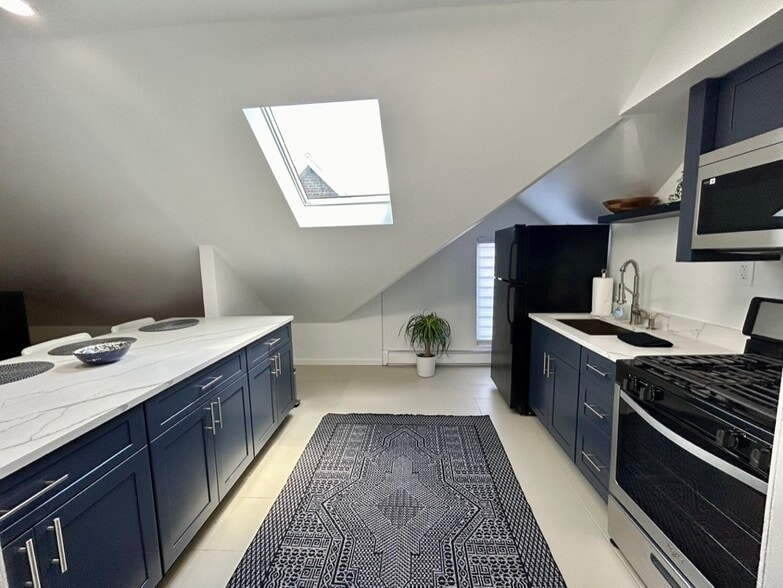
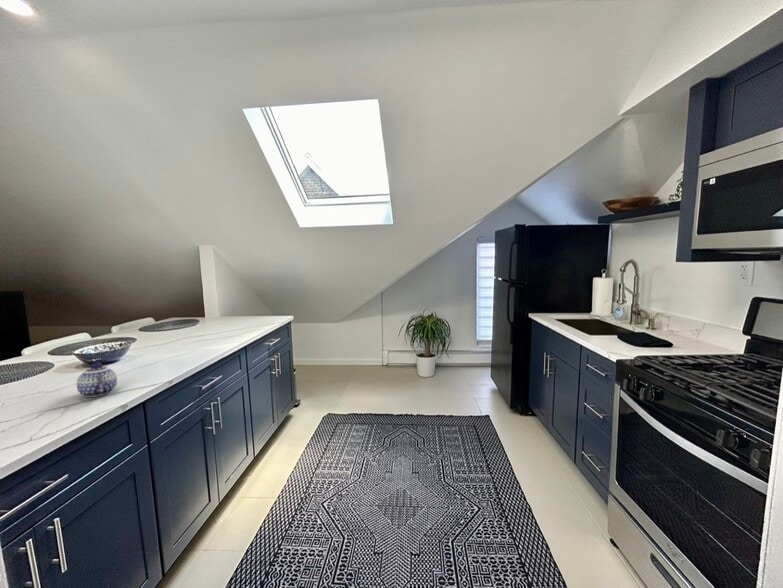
+ teapot (97, 378)
